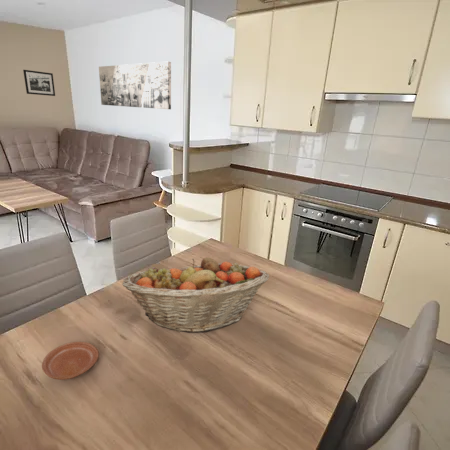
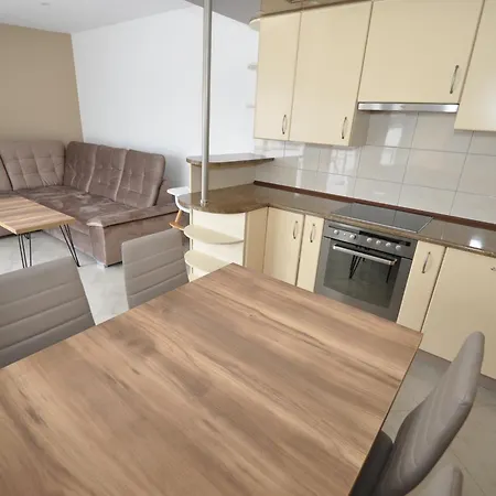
- picture frame (39, 83)
- fruit basket (197, 286)
- wall art (131, 86)
- plate (71, 362)
